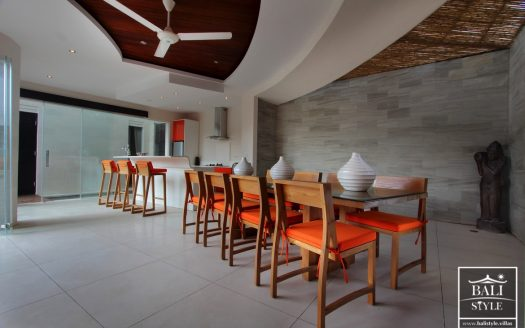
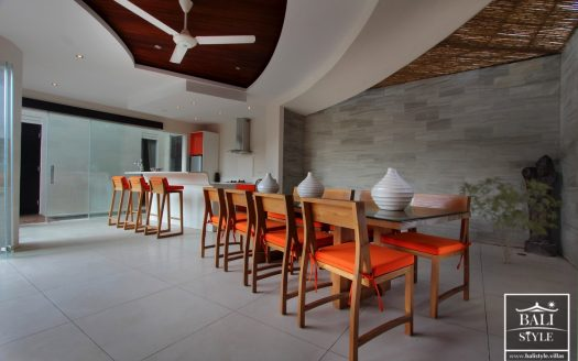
+ shrub (504, 219)
